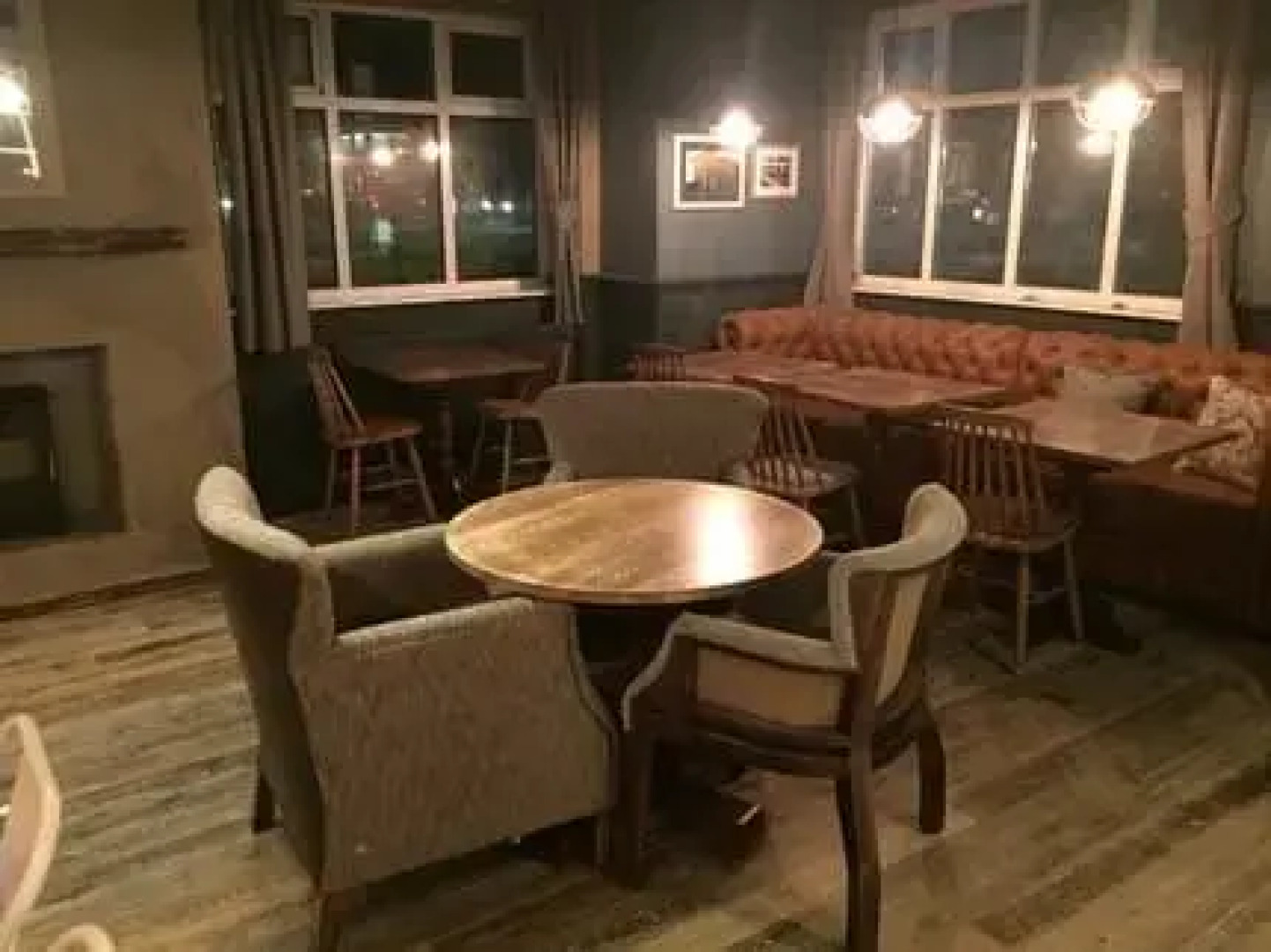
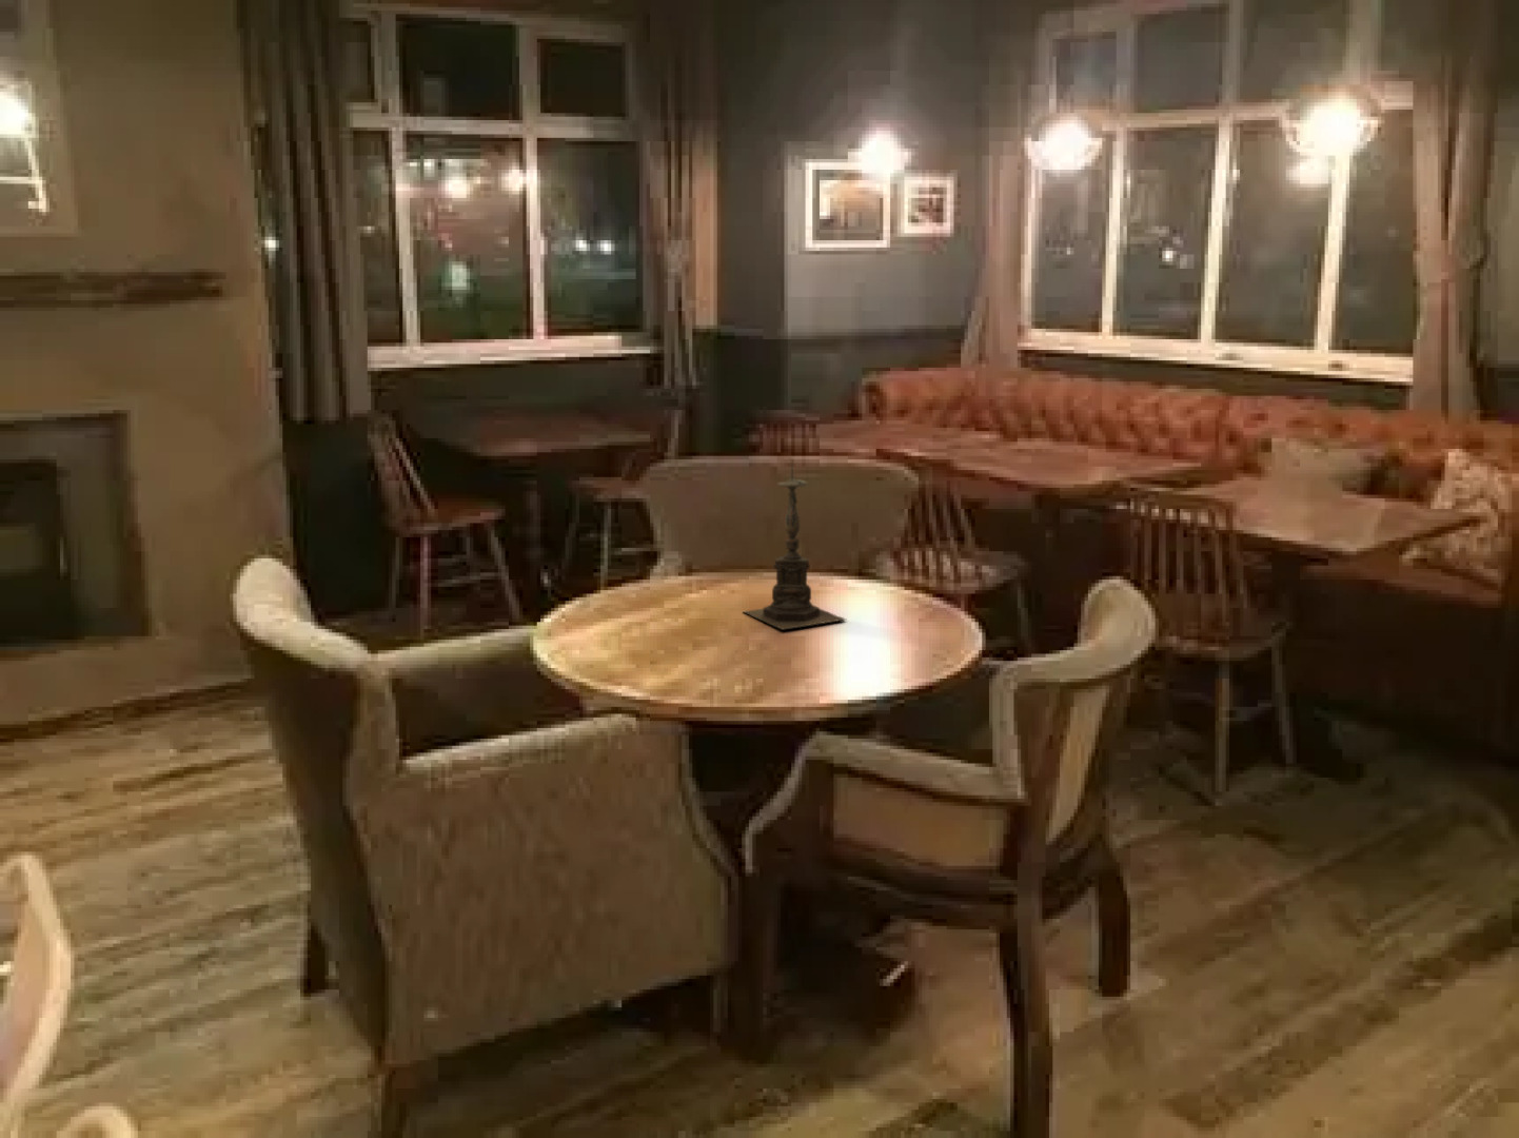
+ candle holder (794, 538)
